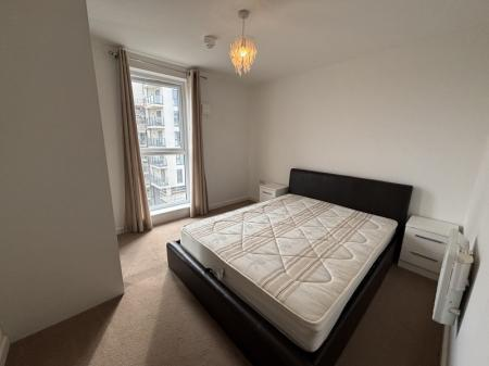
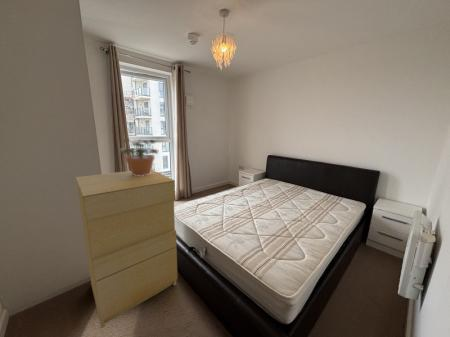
+ potted plant (143, 156)
+ cabinet (130, 235)
